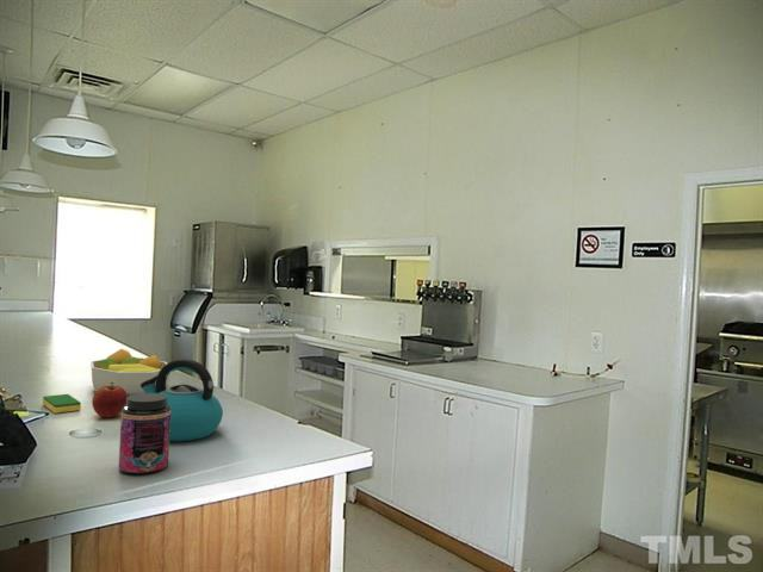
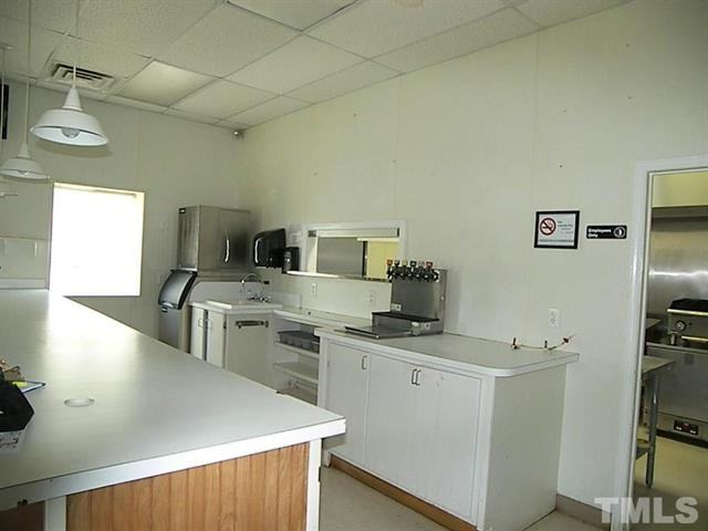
- kettle (179, 394)
- fruit bowl (130, 371)
- apple (110, 398)
- jar (144, 433)
- dish sponge (61, 403)
